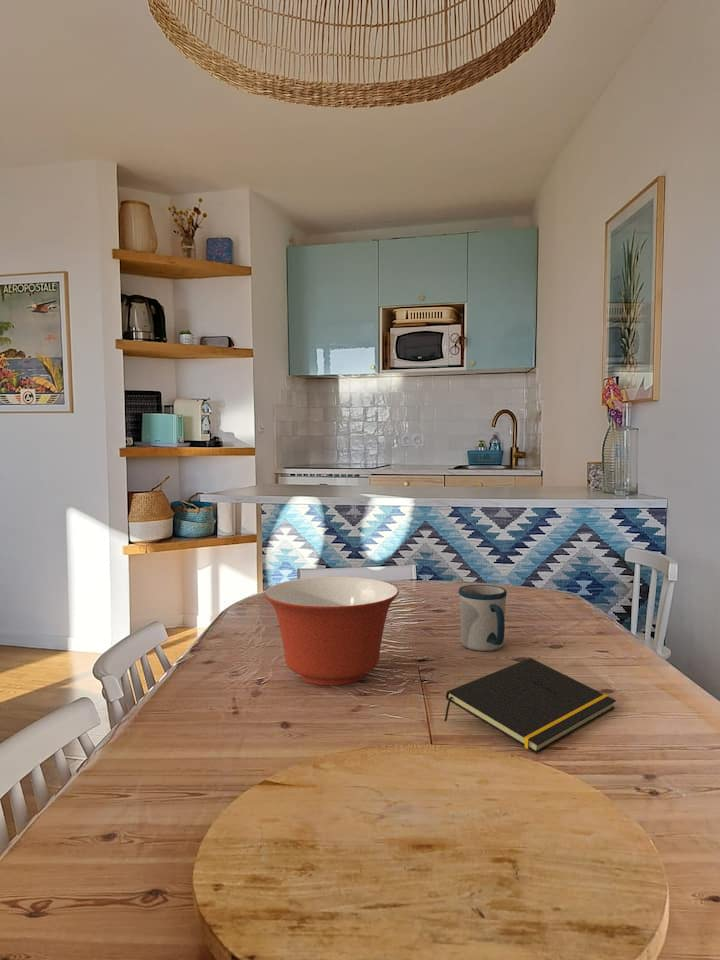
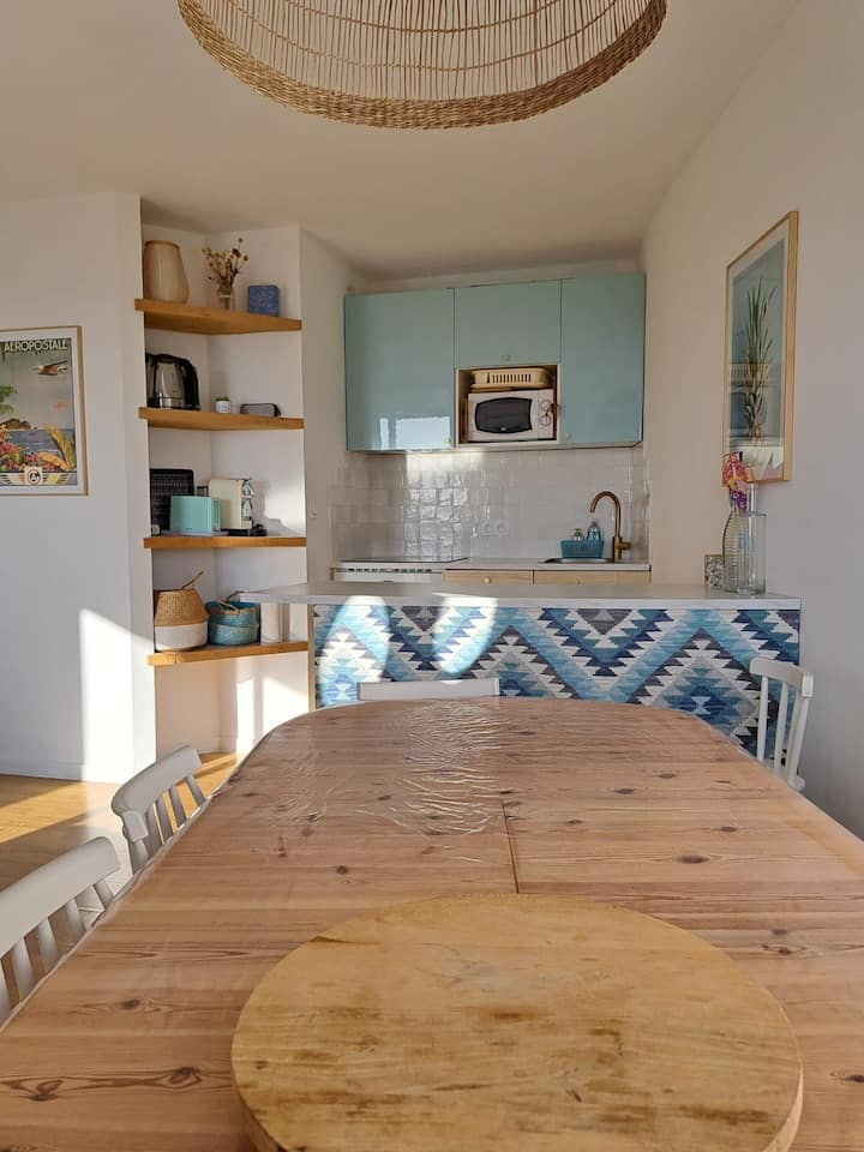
- notepad (532, 699)
- mixing bowl (332, 631)
- mug (483, 618)
